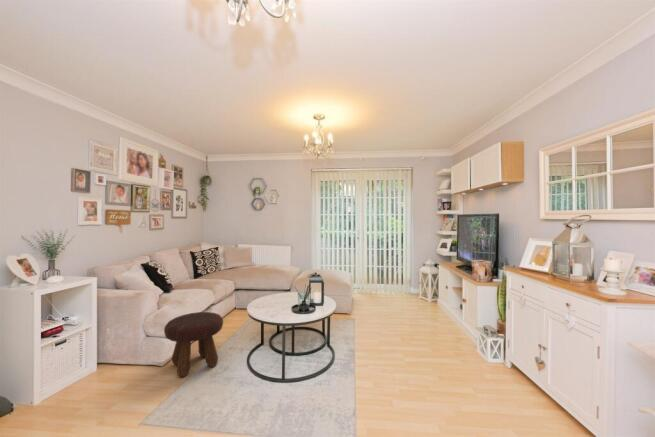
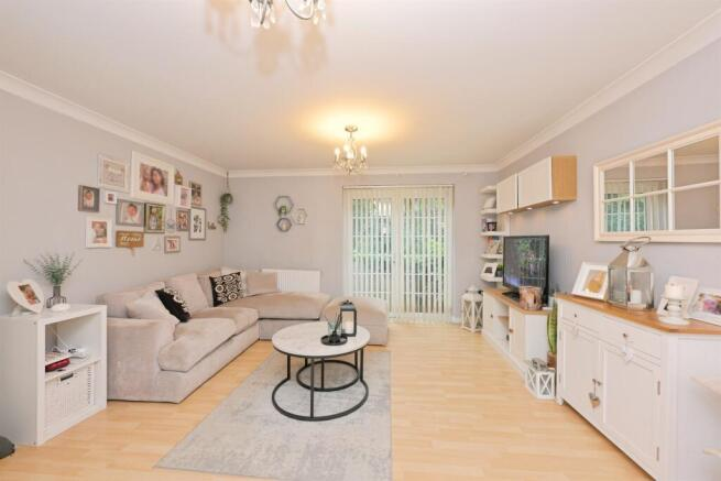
- footstool (194, 340)
